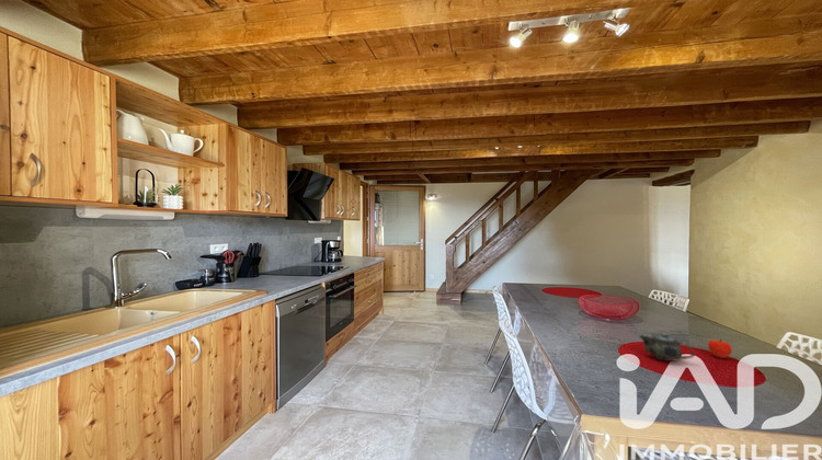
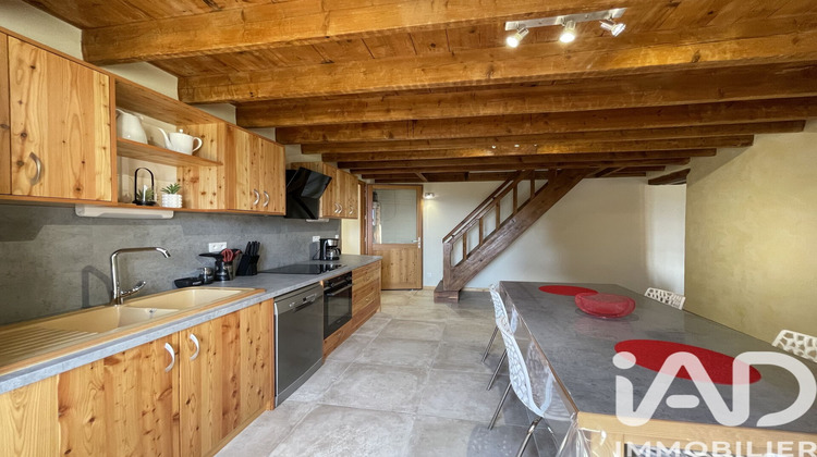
- fruit (719, 347)
- chinaware (665, 346)
